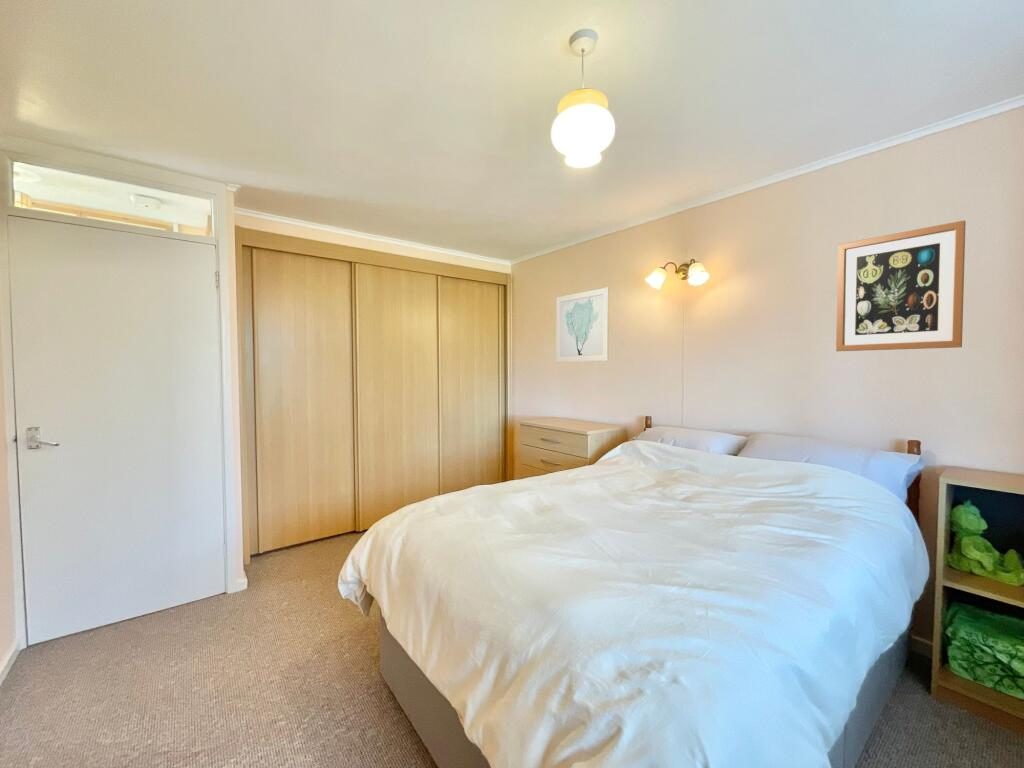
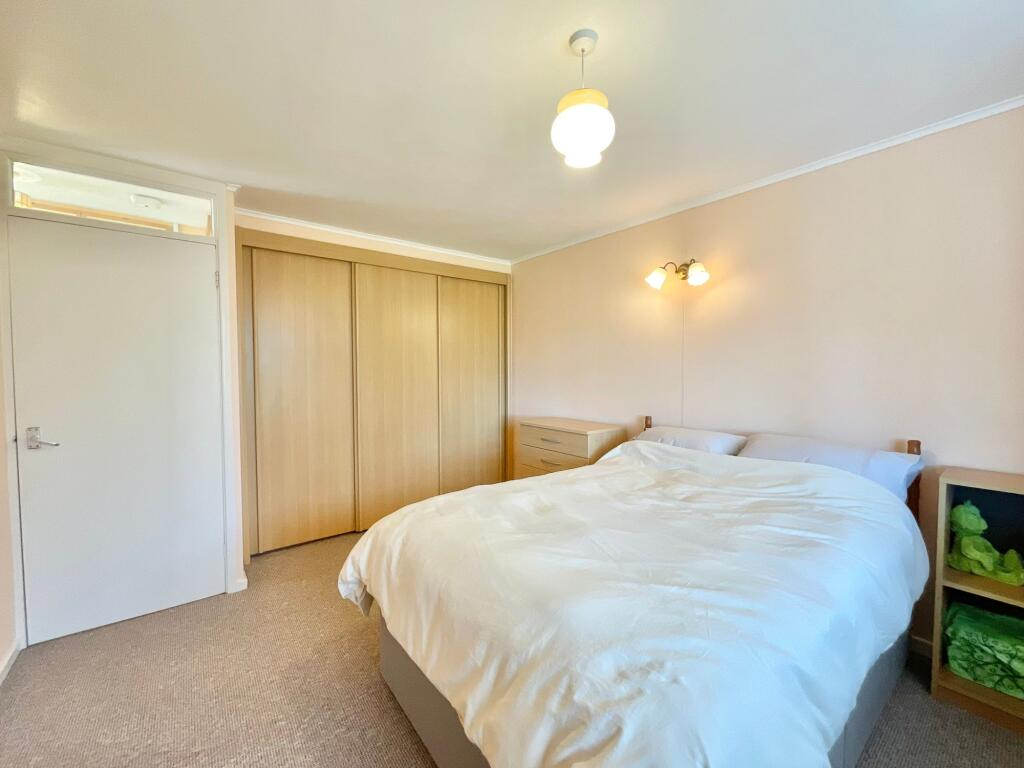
- wall art (895, 291)
- wall art (581, 327)
